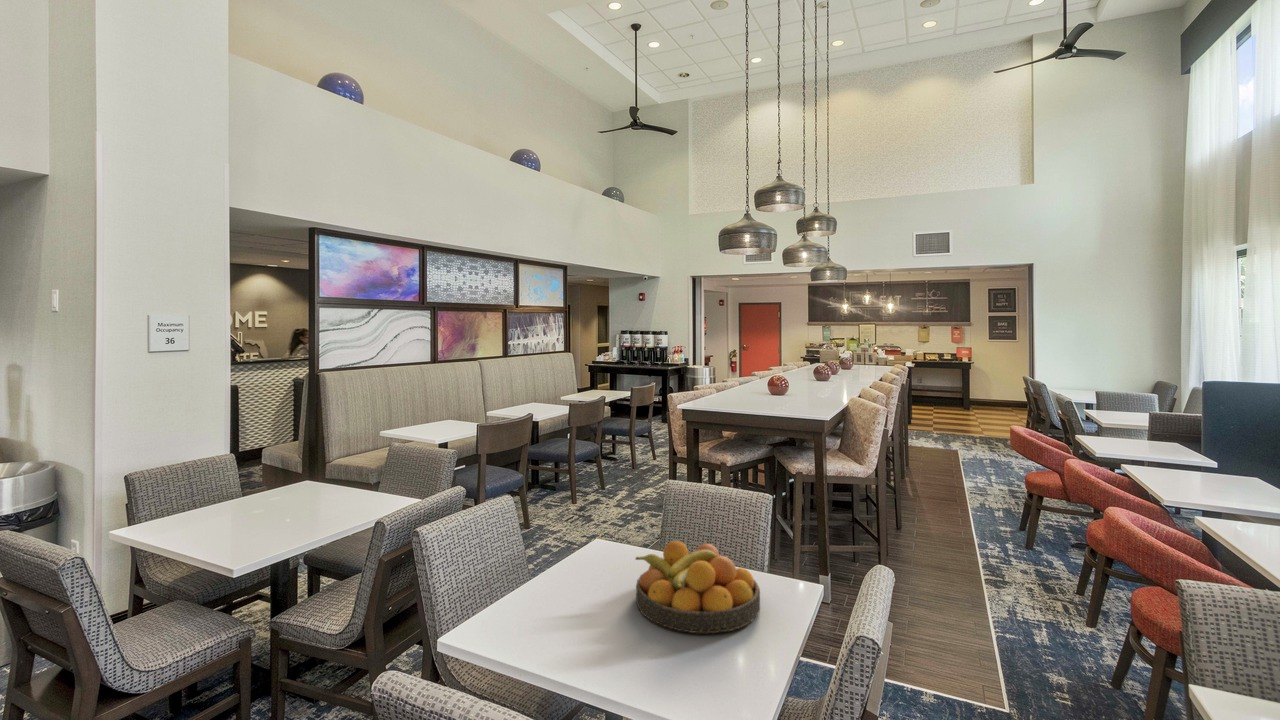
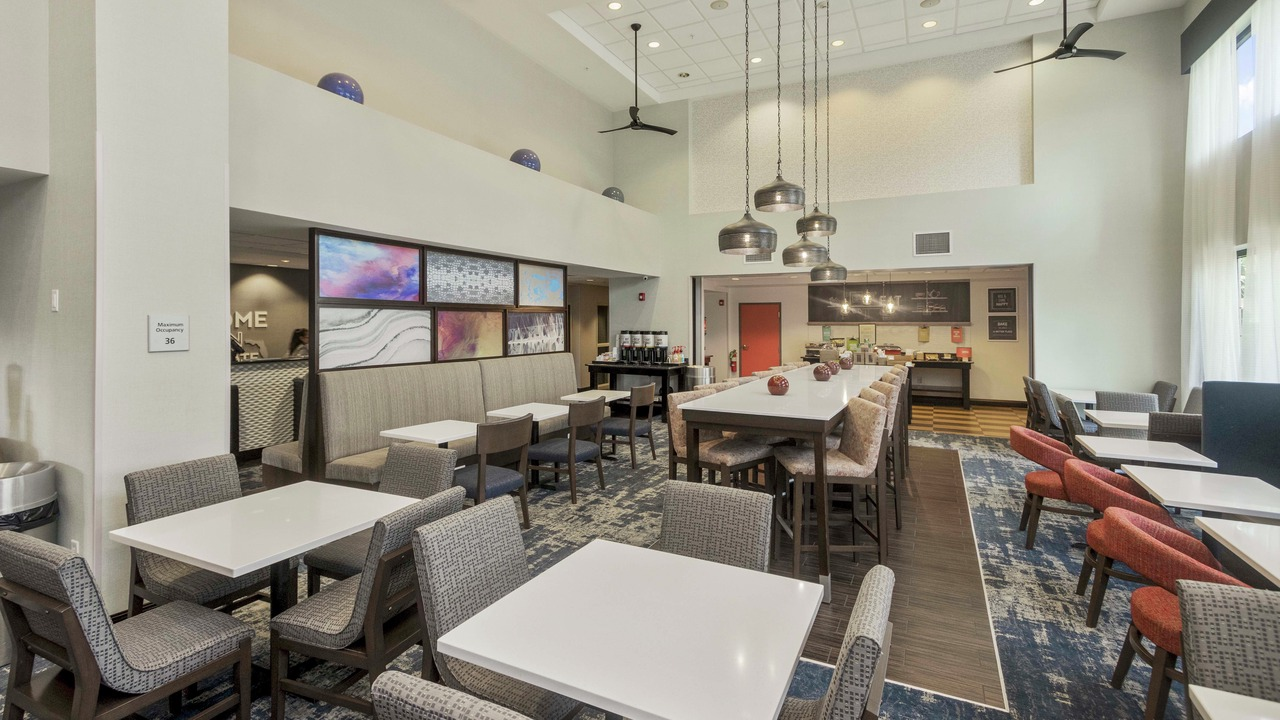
- fruit bowl (697, 576)
